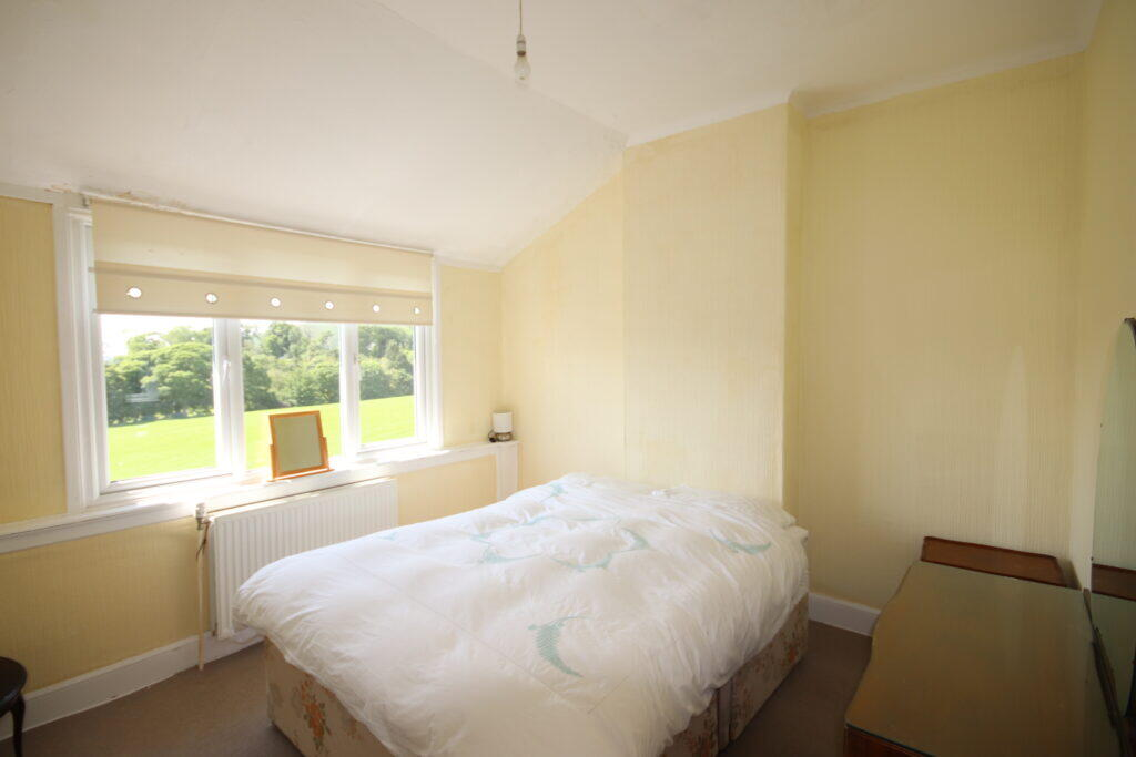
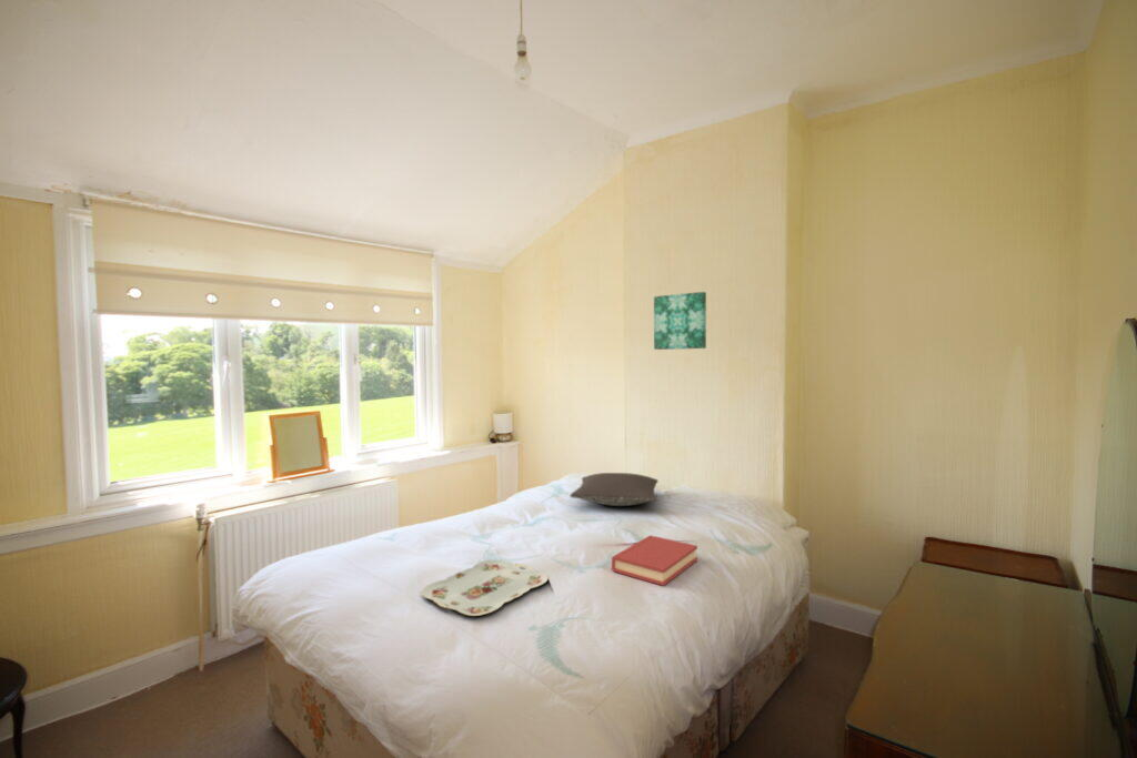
+ wall art (678, 321)
+ serving tray (486, 585)
+ hardback book (655, 557)
+ pillow (616, 487)
